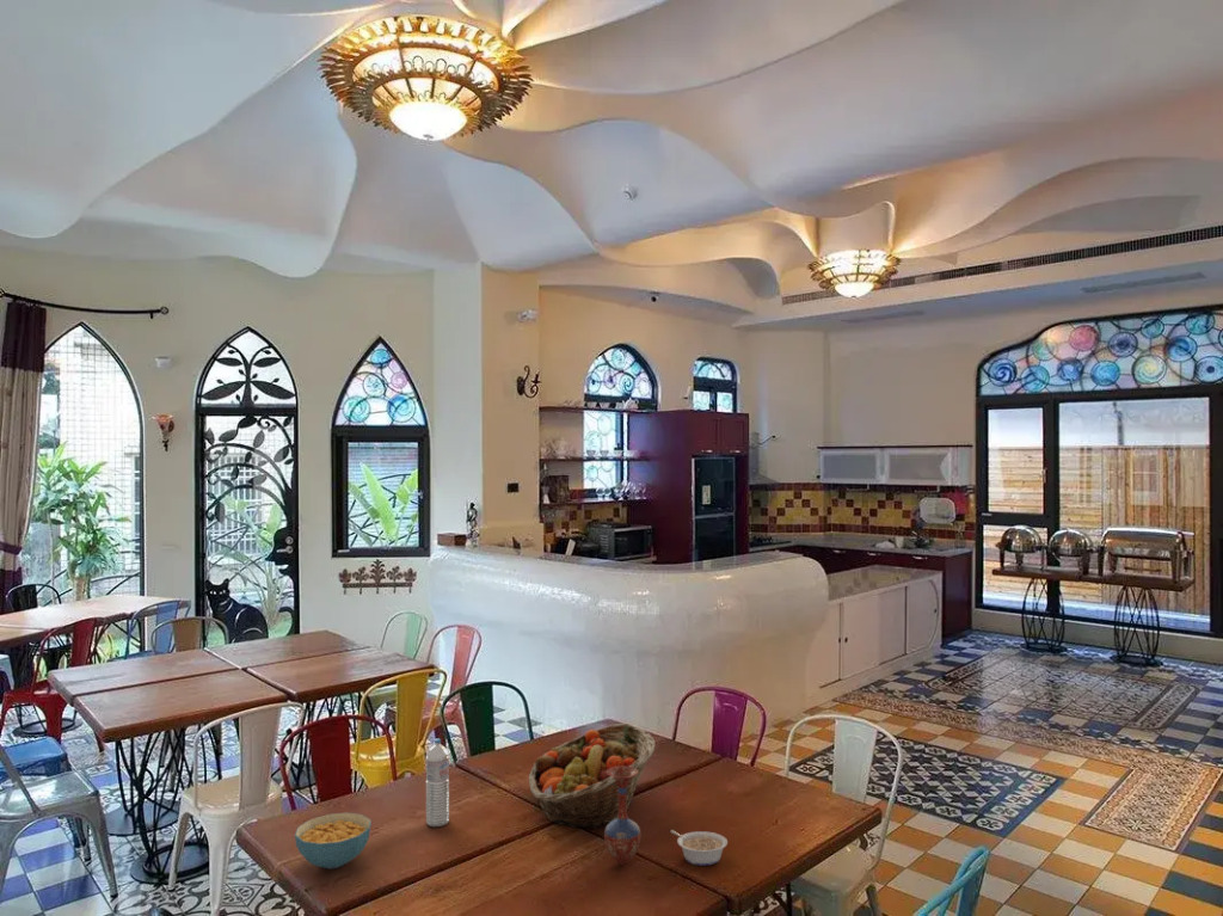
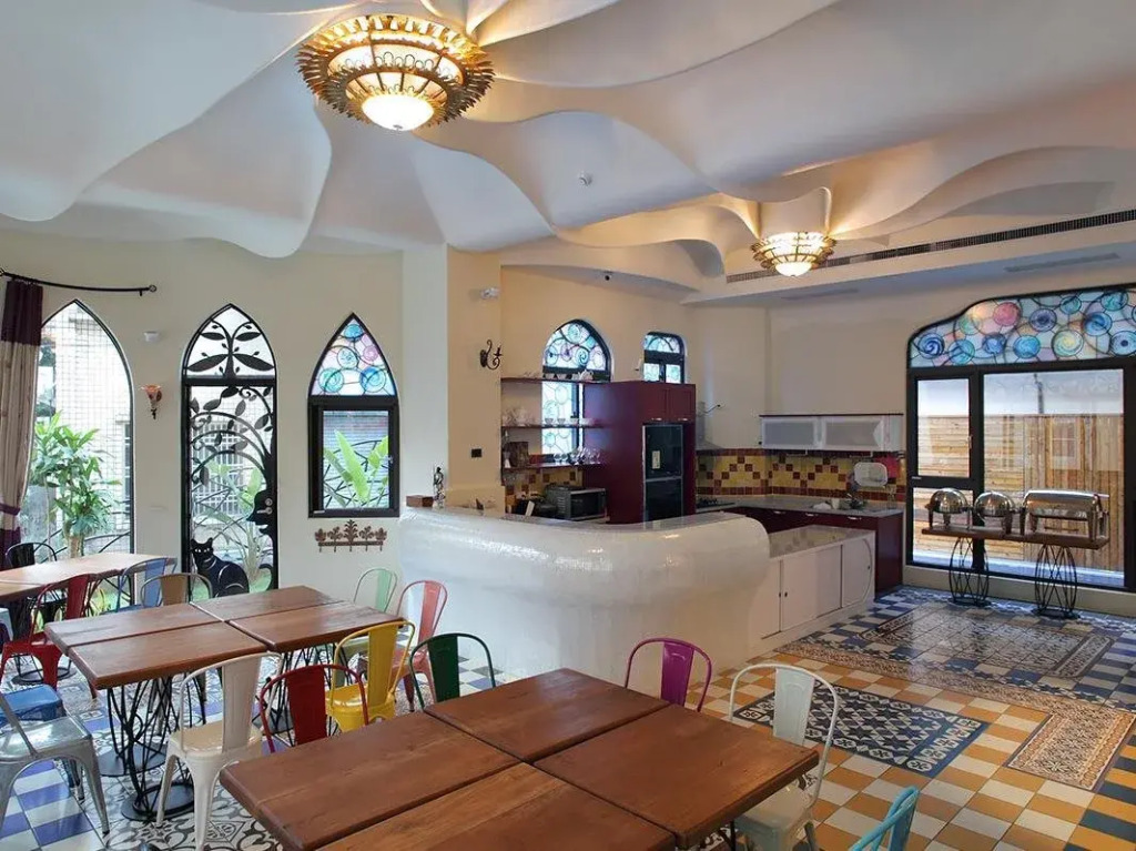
- fruit basket (591, 771)
- legume (700, 848)
- water bottle (437, 781)
- cereal bowl (333, 846)
- vase (622, 817)
